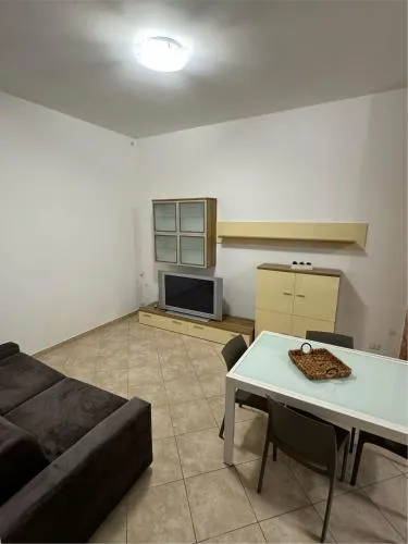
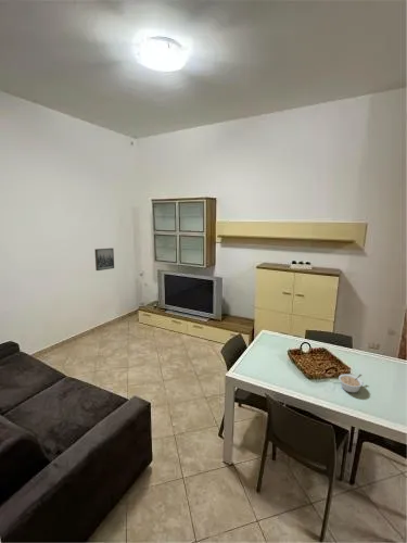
+ legume (349, 382)
+ wall art (104, 258)
